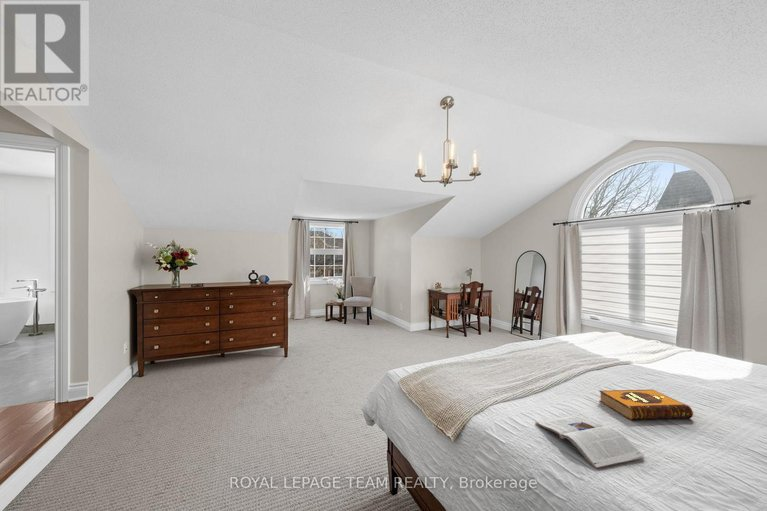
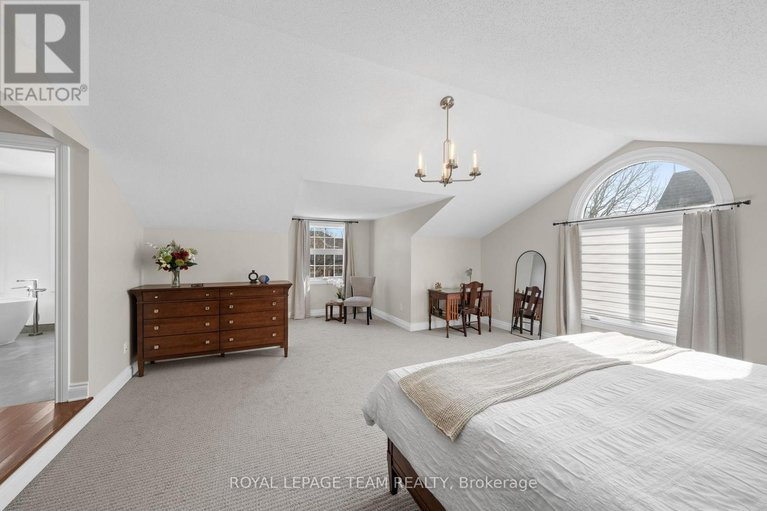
- magazine (584, 433)
- hardback book (643, 404)
